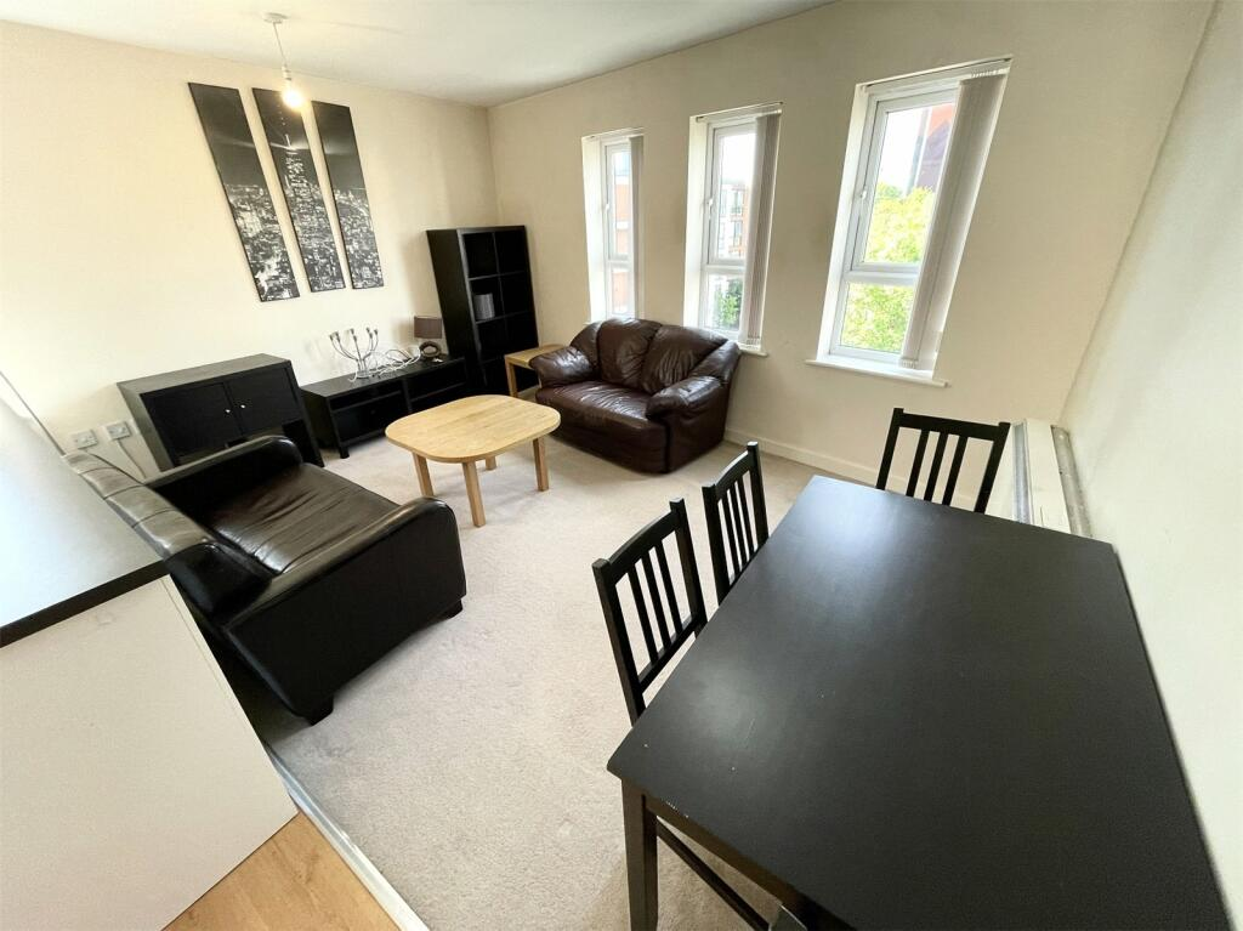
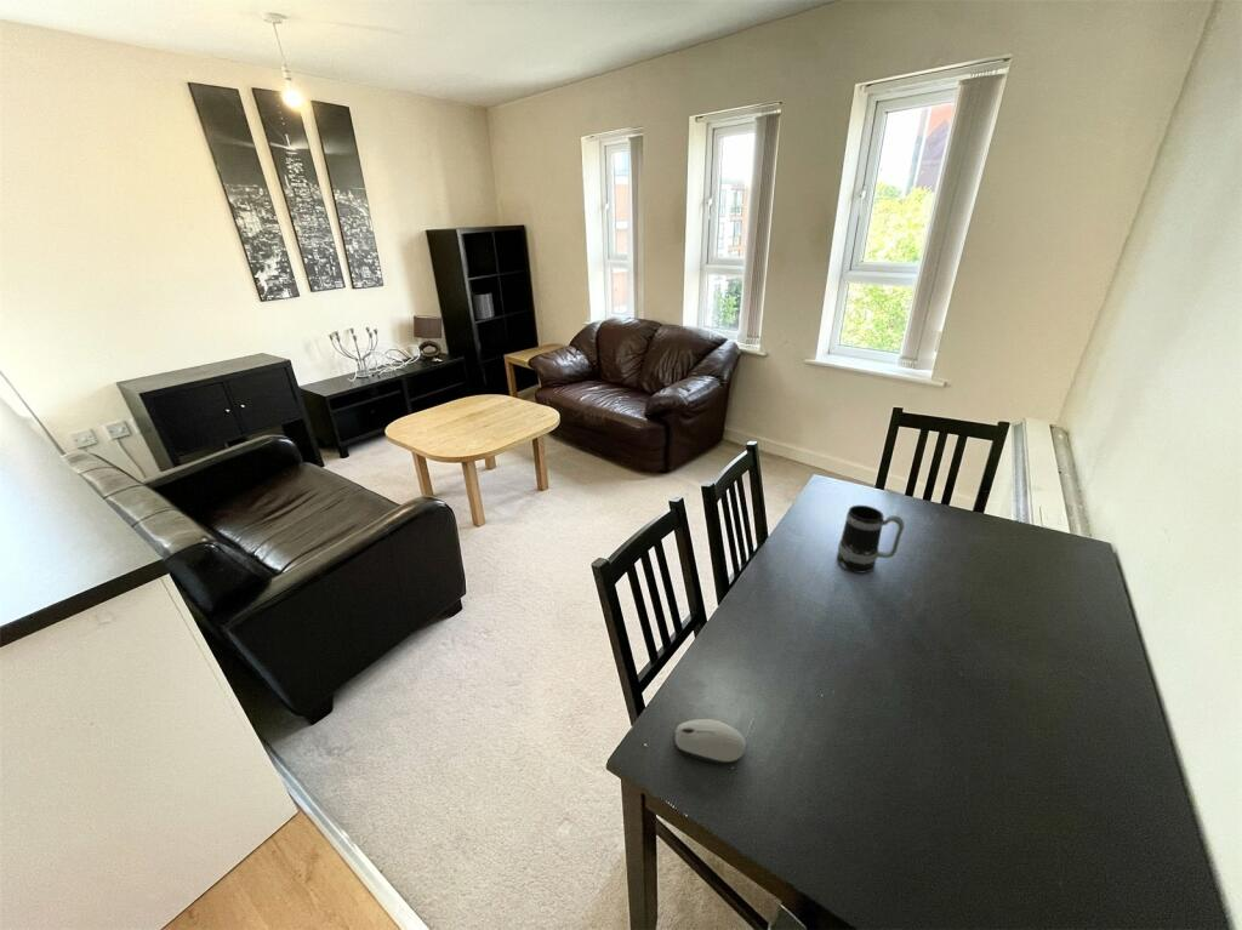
+ computer mouse (710, 737)
+ mug (868, 540)
